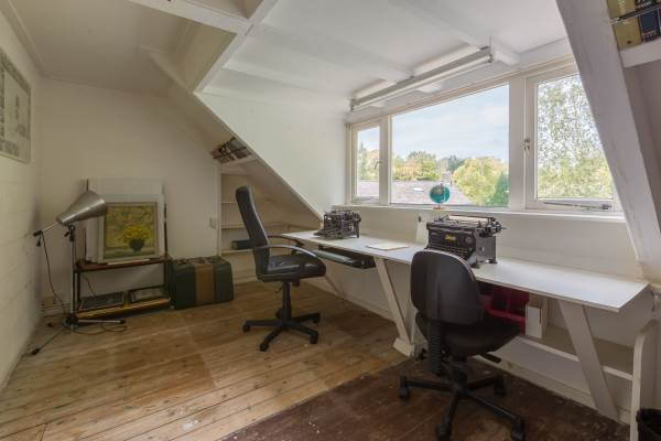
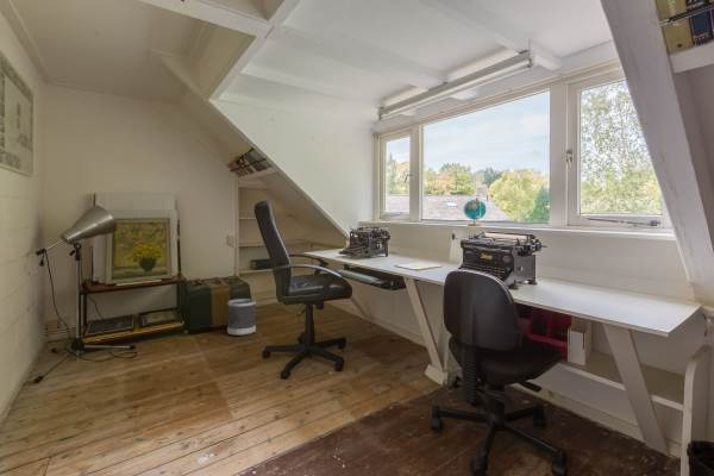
+ wastebasket (242, 315)
